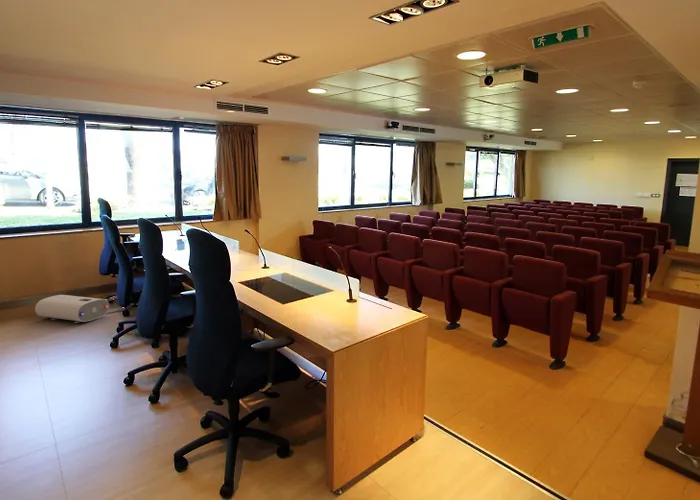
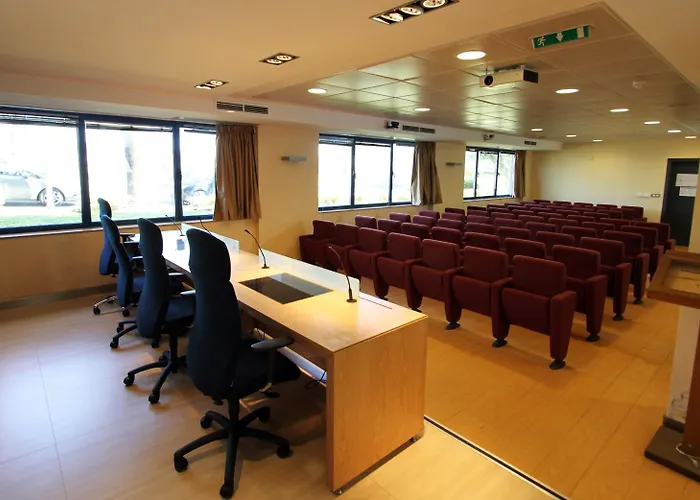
- water heater (73, 308)
